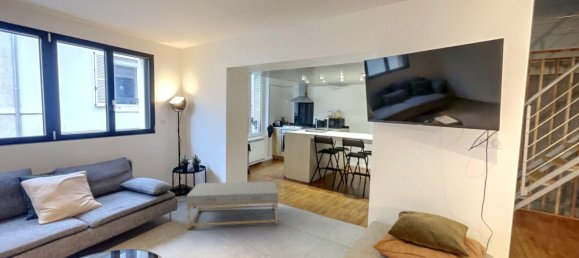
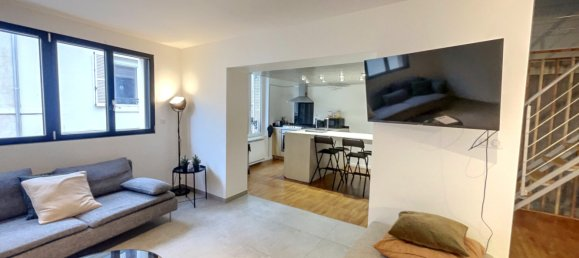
- coffee table (235, 203)
